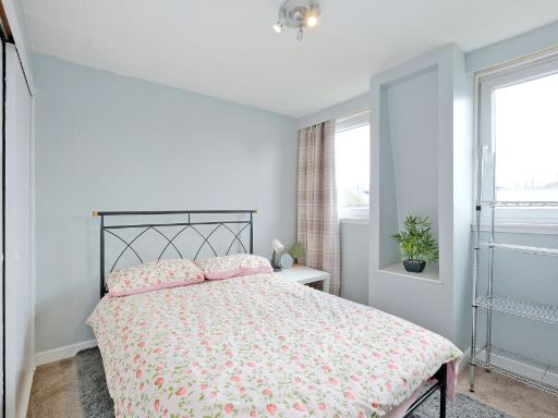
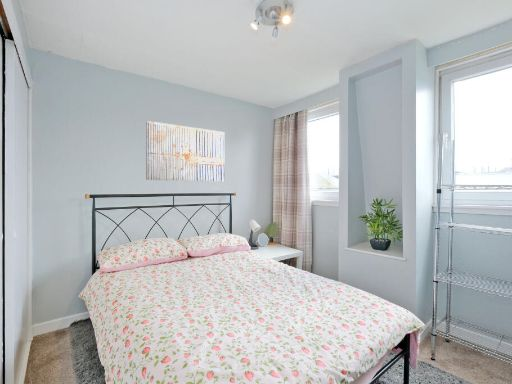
+ wall art (188, 154)
